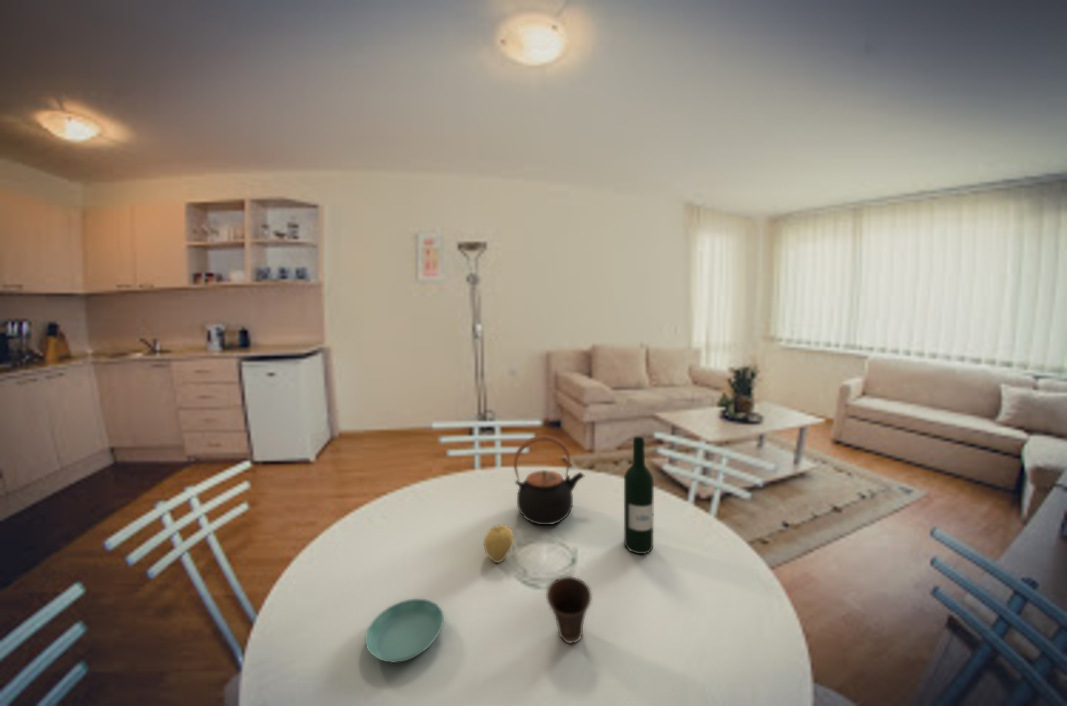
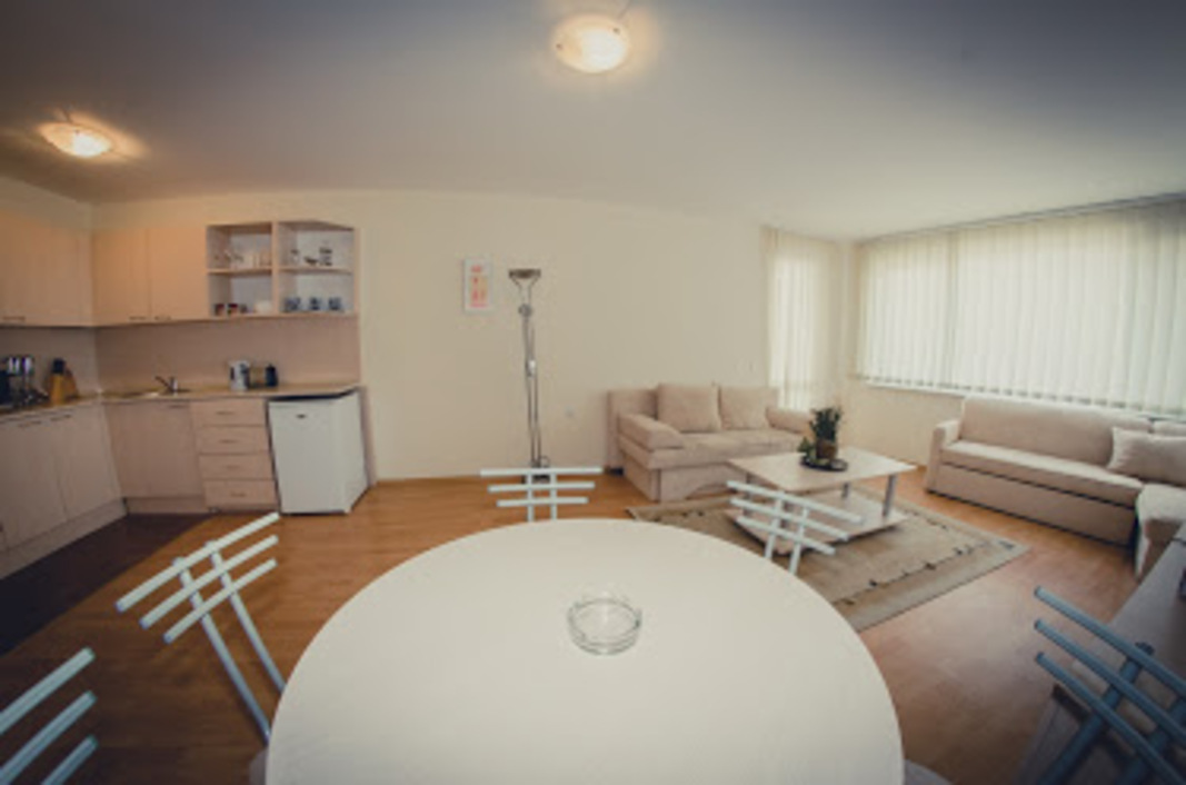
- teapot (549, 474)
- wine bottle (638, 492)
- cup (569, 615)
- fruit (498, 540)
- saucer (406, 632)
